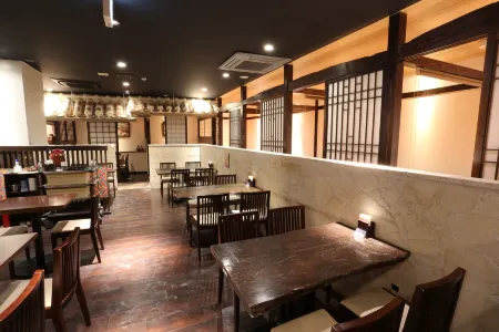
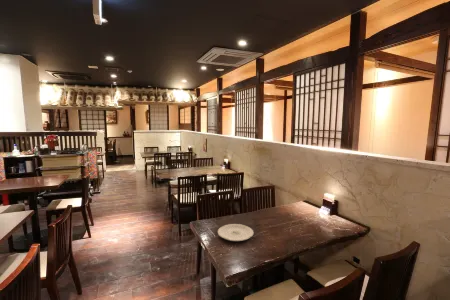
+ plate (235, 233)
